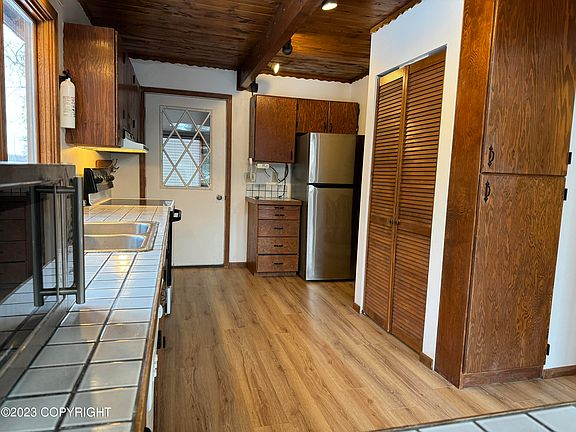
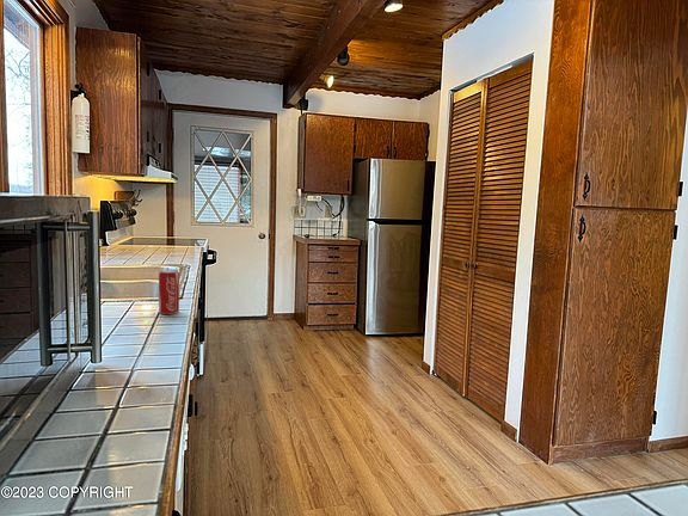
+ beverage can (168, 291)
